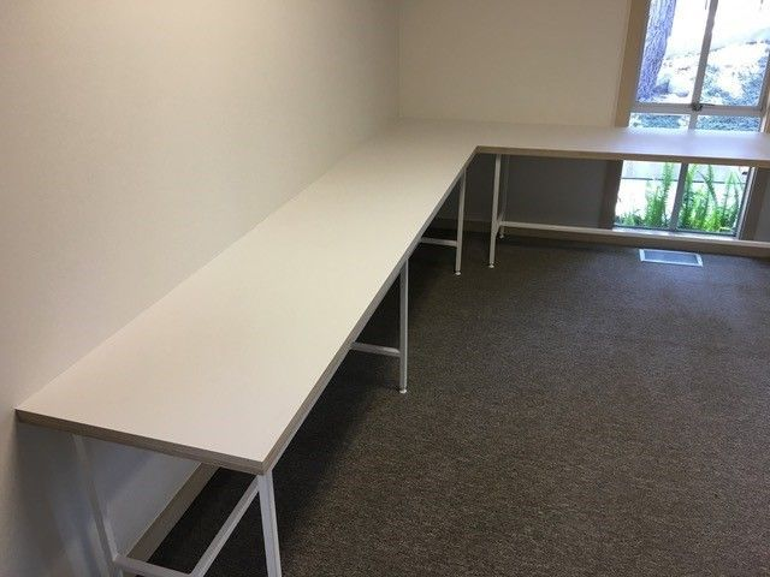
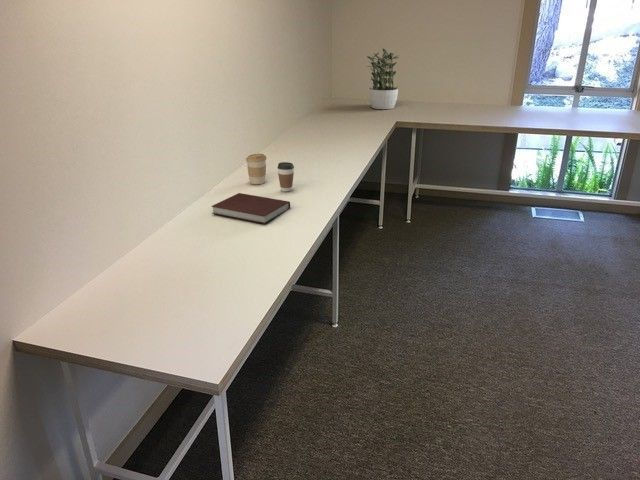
+ notebook (251, 207)
+ potted plant (381, 78)
+ coffee cup (286, 176)
+ coffee cup (256, 168)
